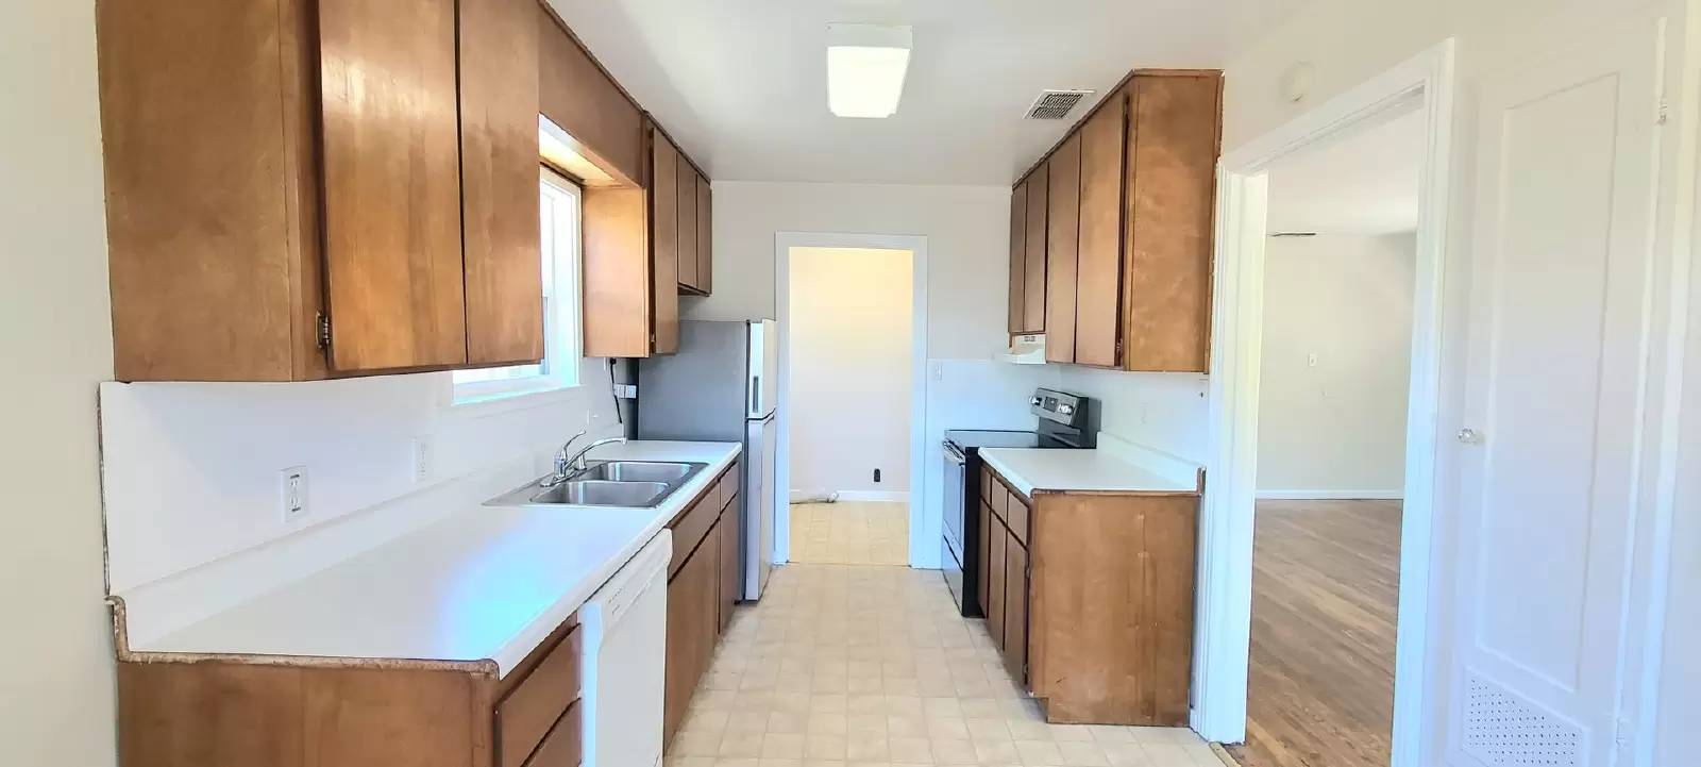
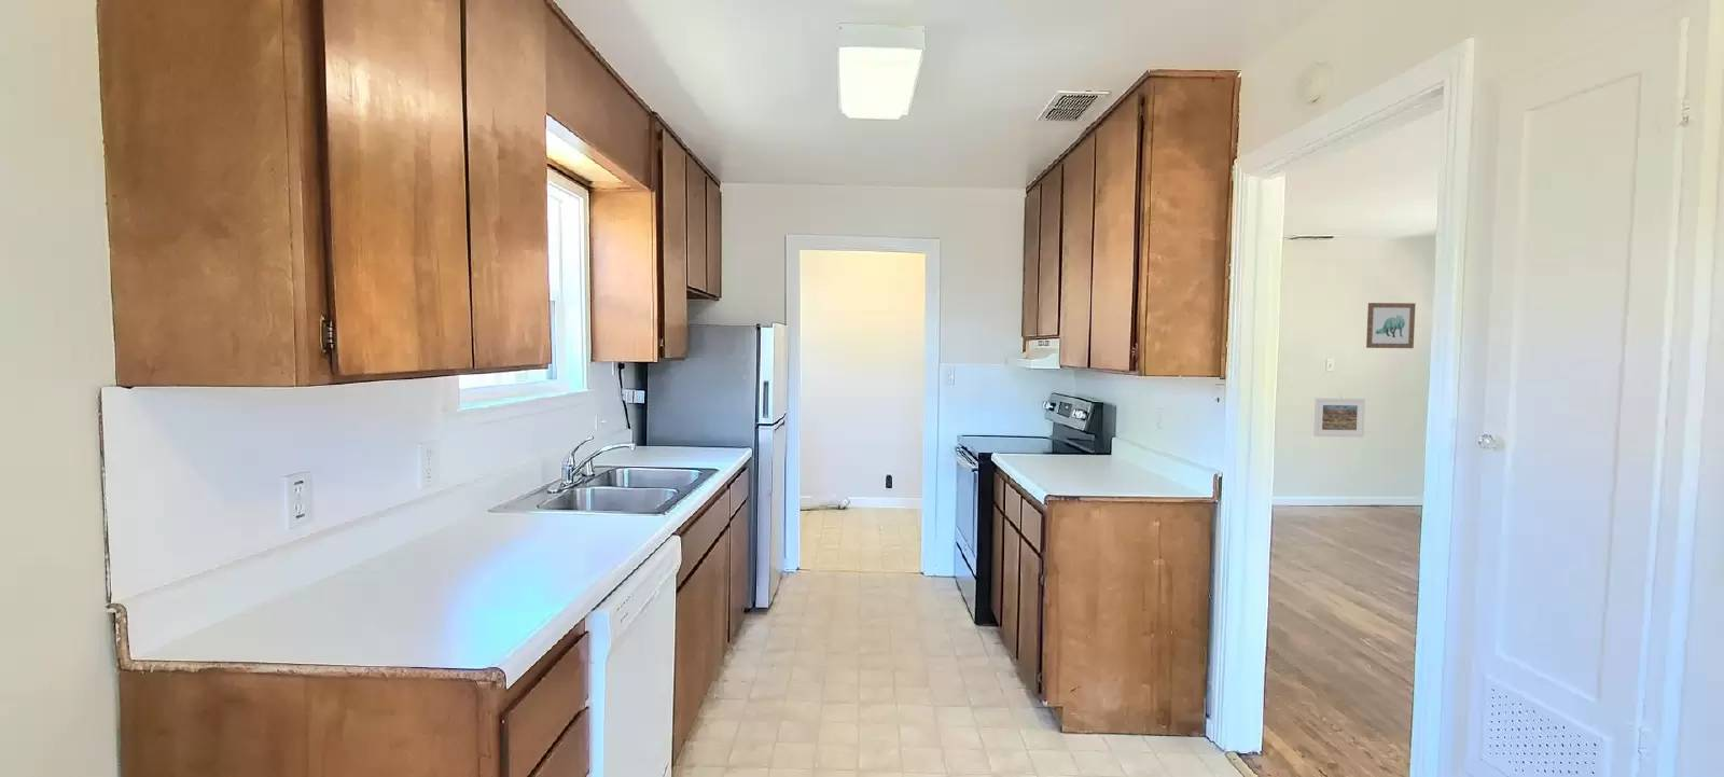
+ wall art (1390, 325)
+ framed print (1339, 417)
